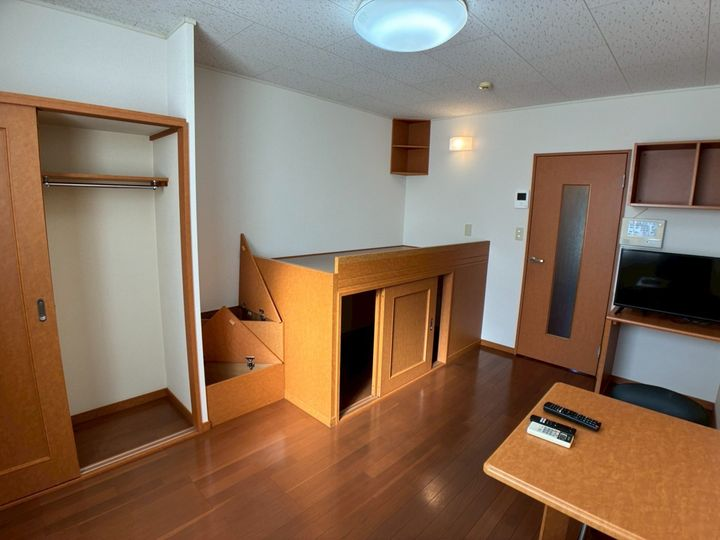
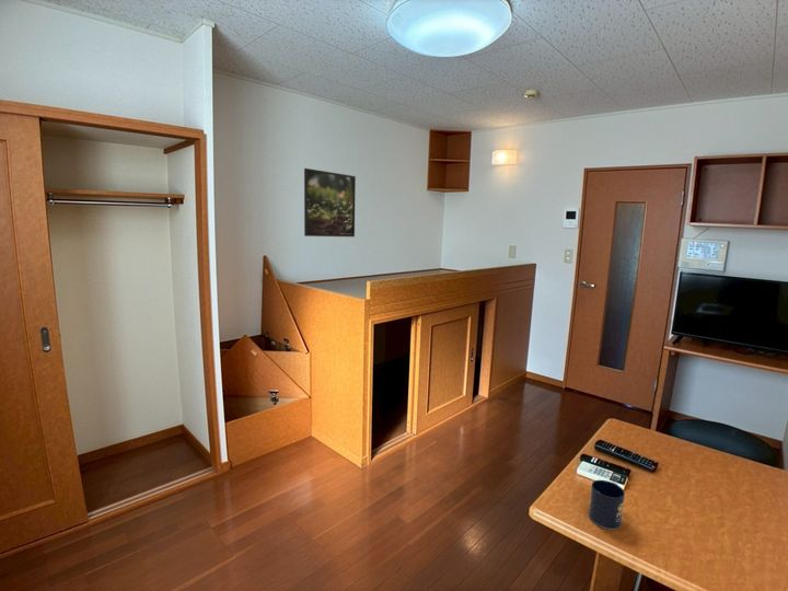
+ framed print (331, 205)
+ mug (609, 500)
